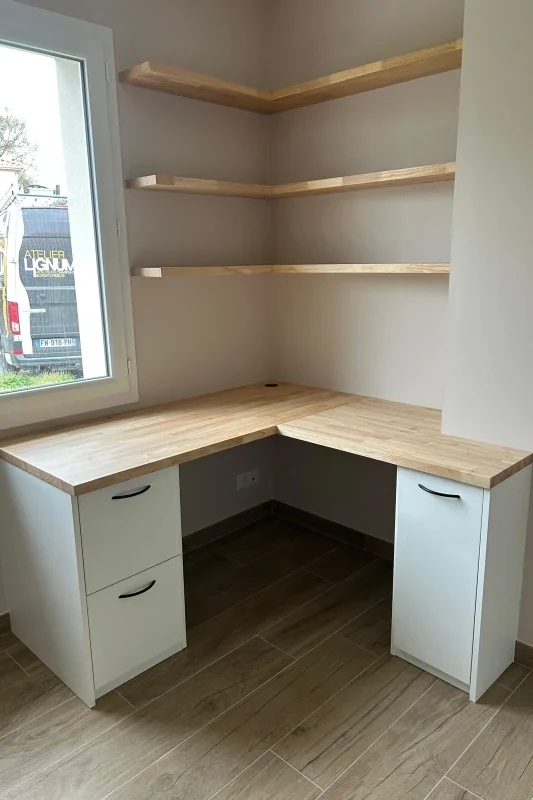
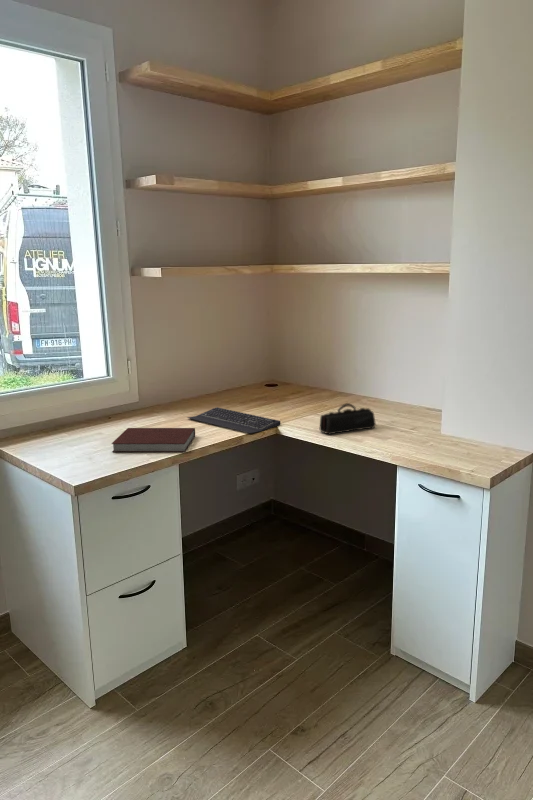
+ pencil case (347, 416)
+ keyboard (232, 419)
+ notebook (155, 439)
